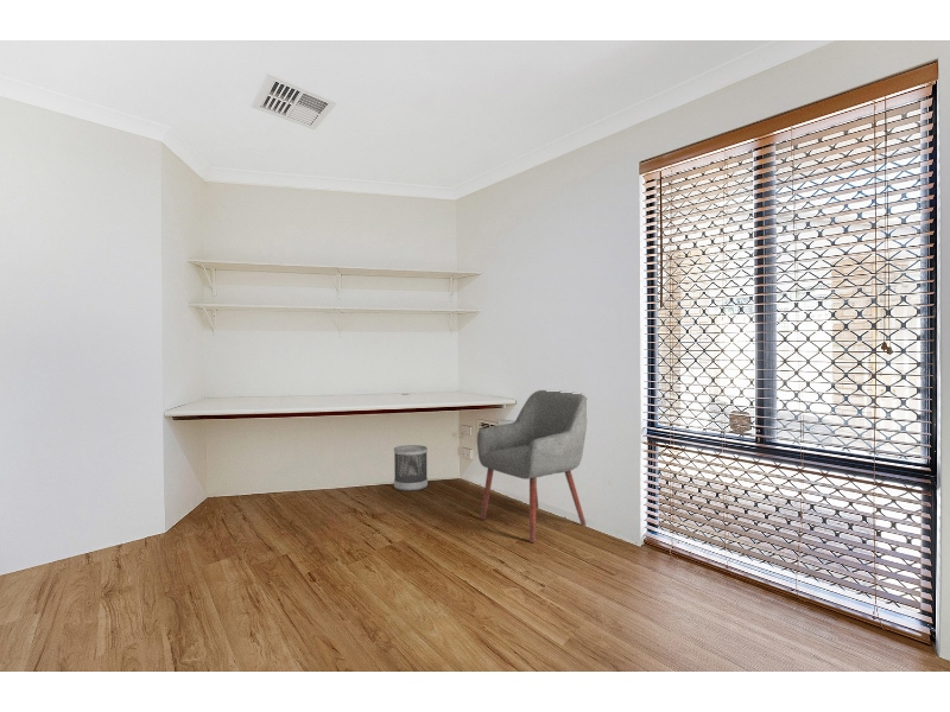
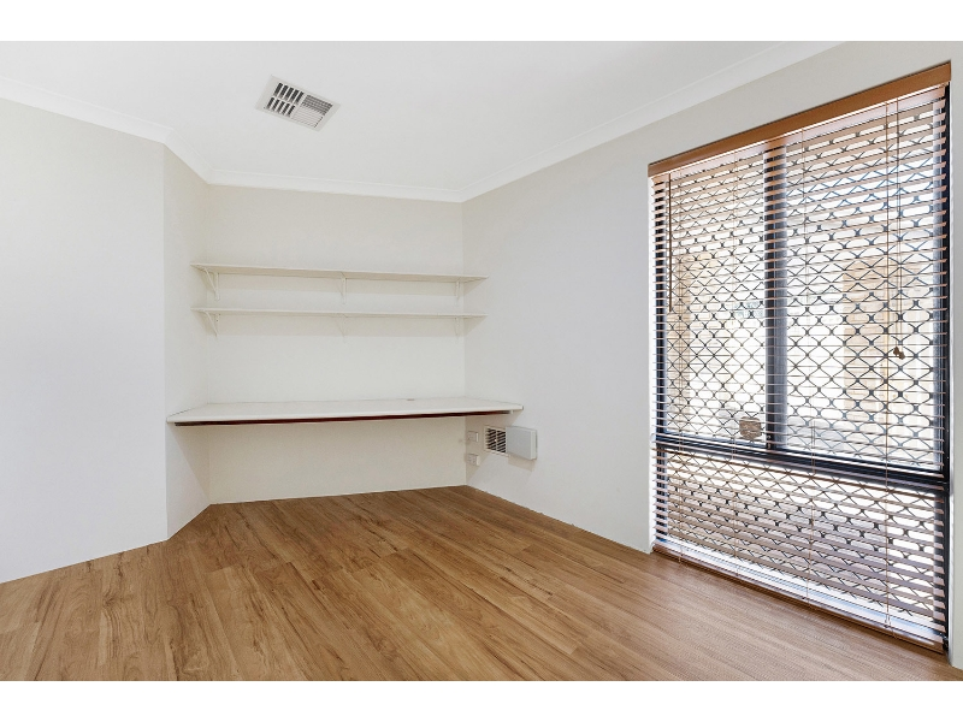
- chair (534, 457)
- wastebasket (411, 466)
